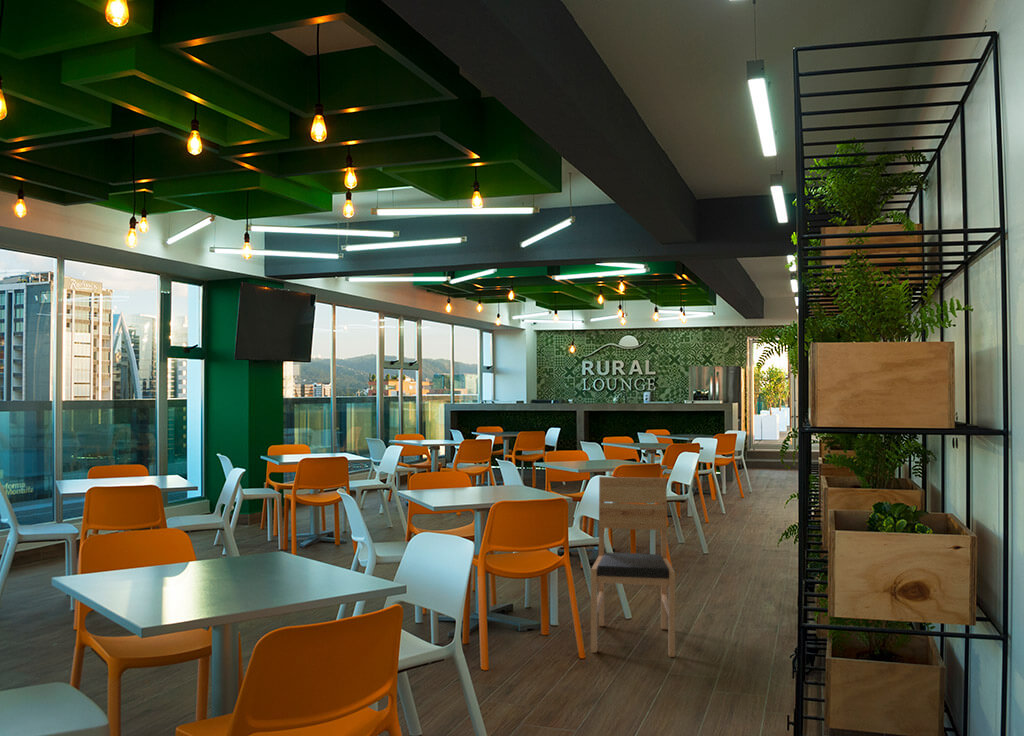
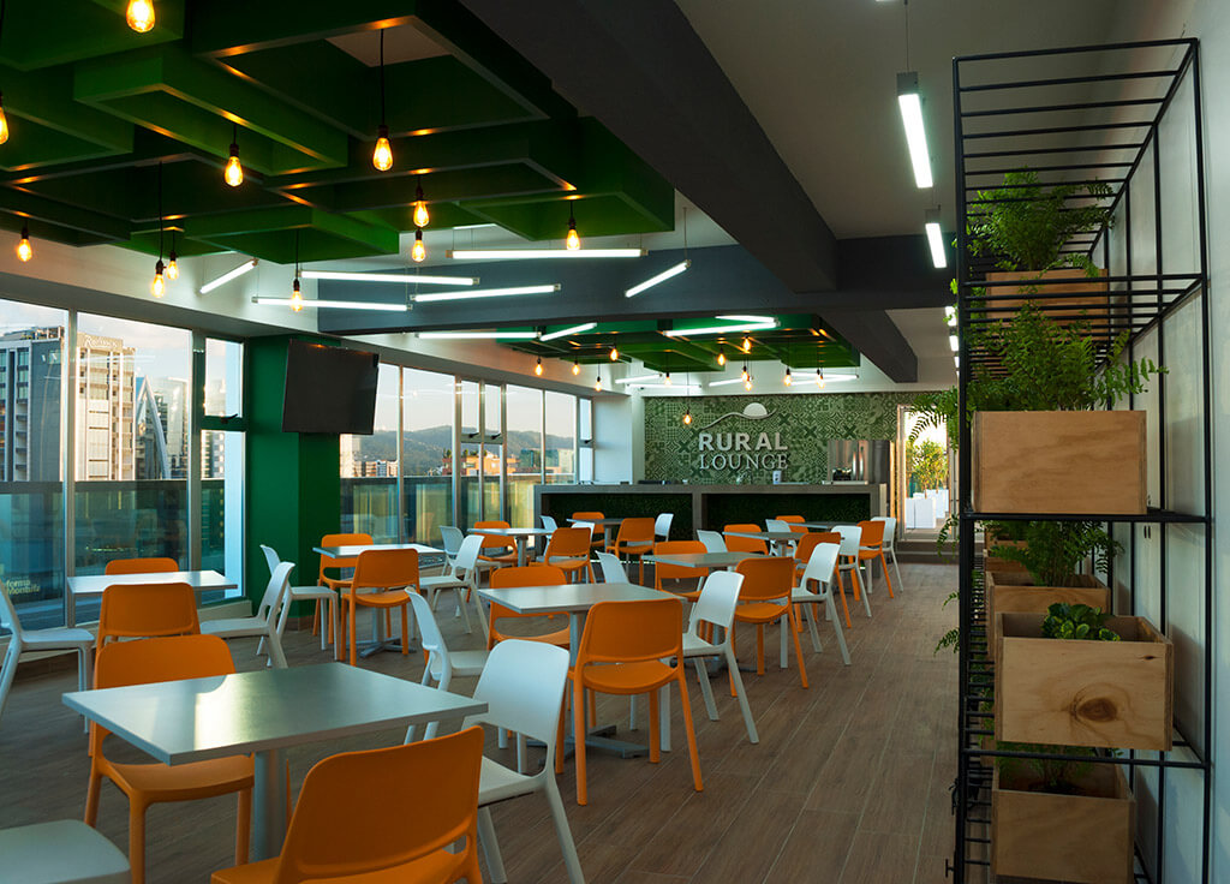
- chair (632, 560)
